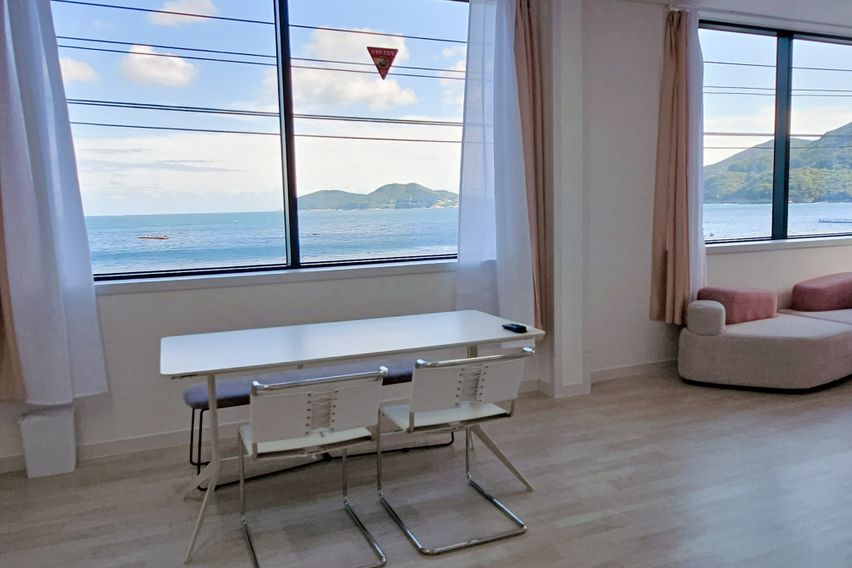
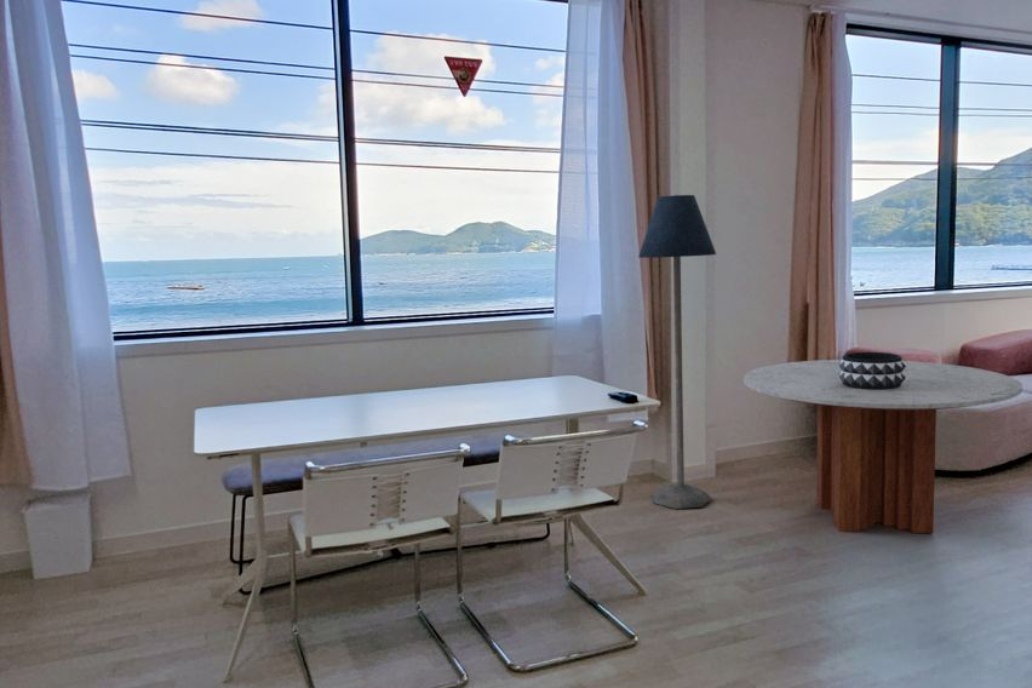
+ coffee table (872, 448)
+ floor lamp (678, 350)
+ decorative bowl (871, 369)
